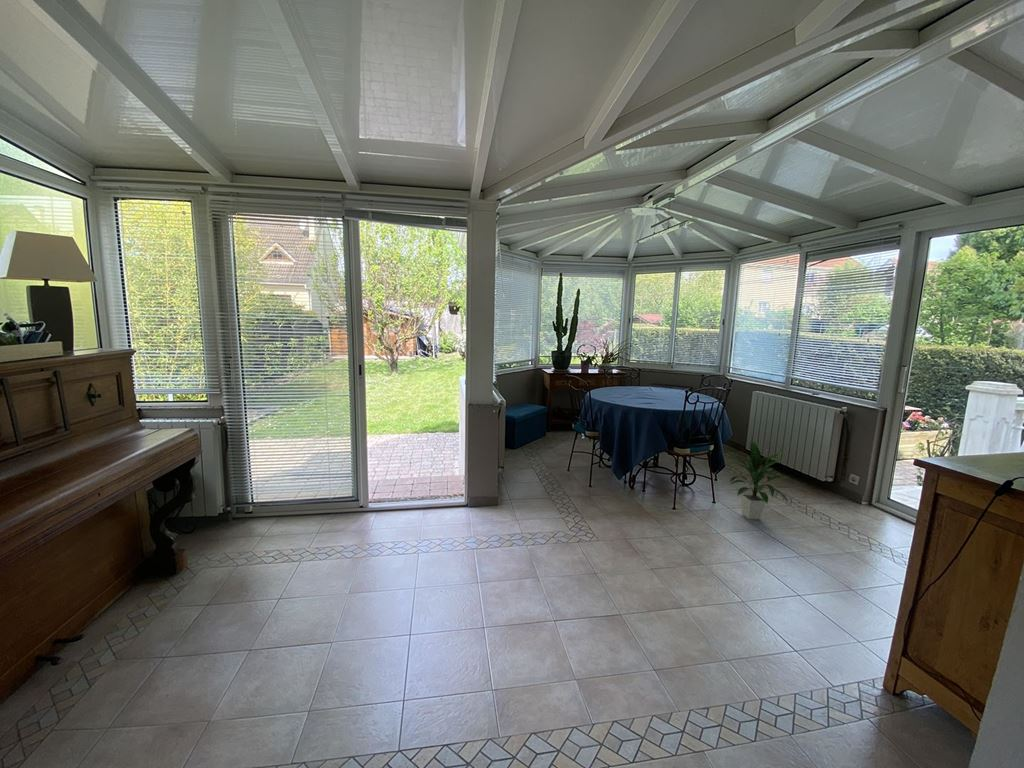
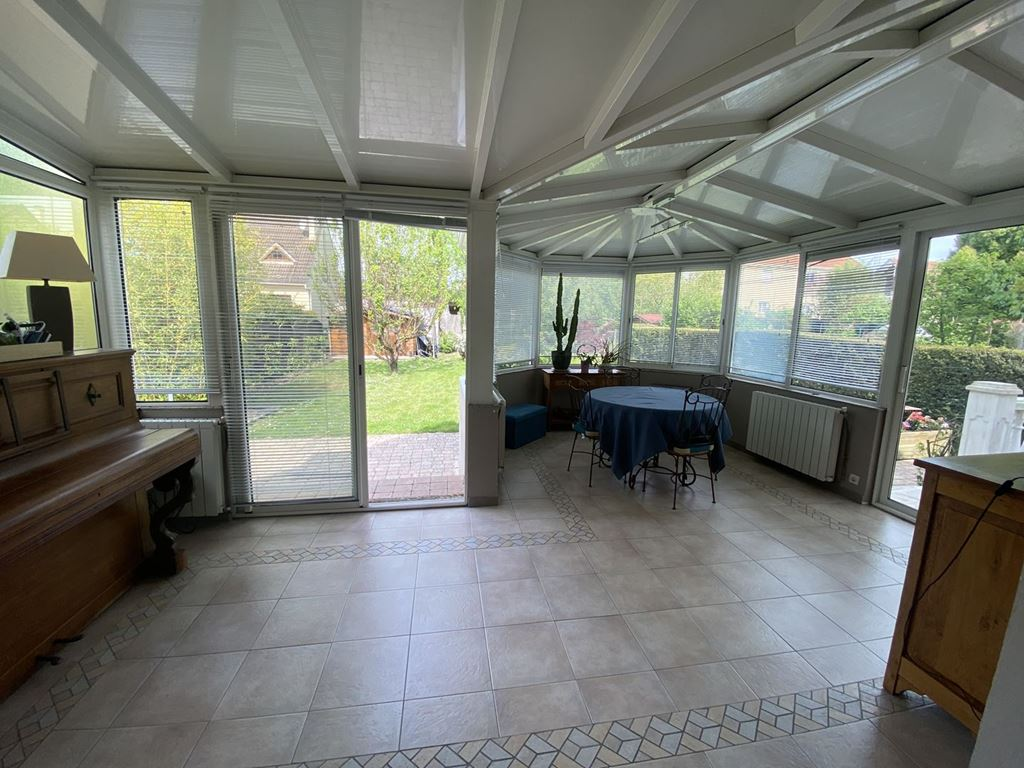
- indoor plant (758, 481)
